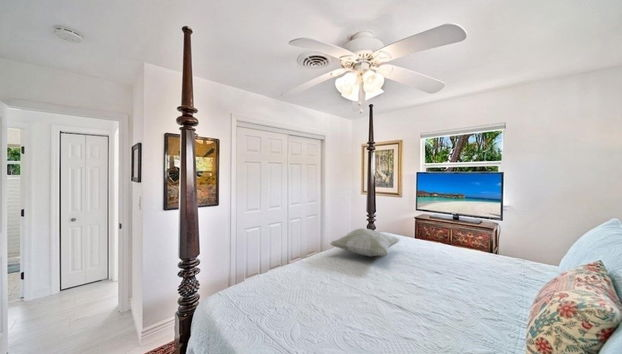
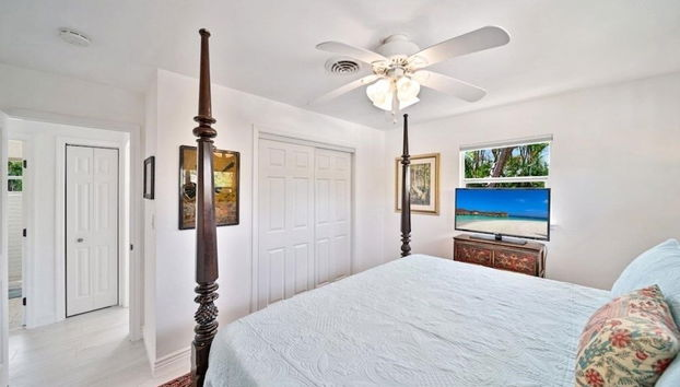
- decorative pillow (366, 241)
